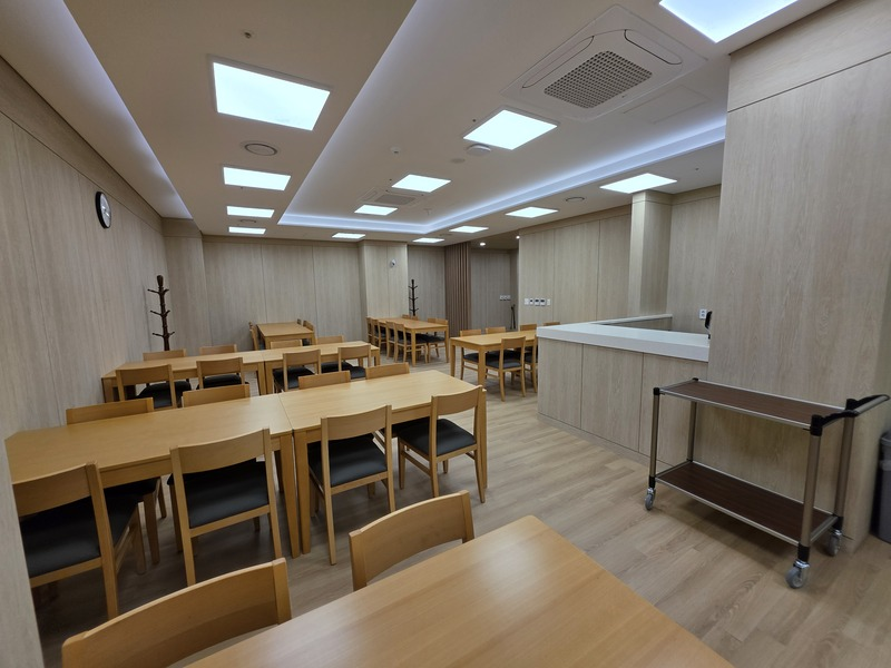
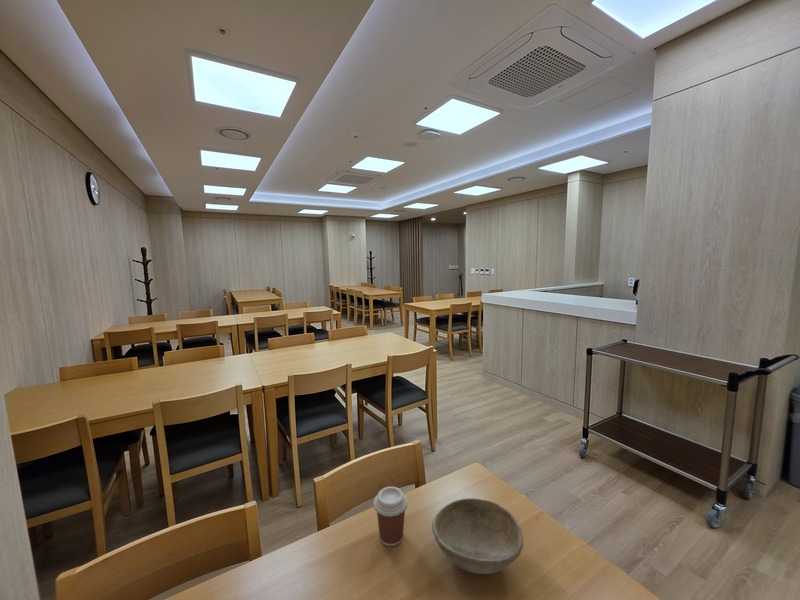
+ coffee cup (391, 515)
+ bowl (475, 539)
